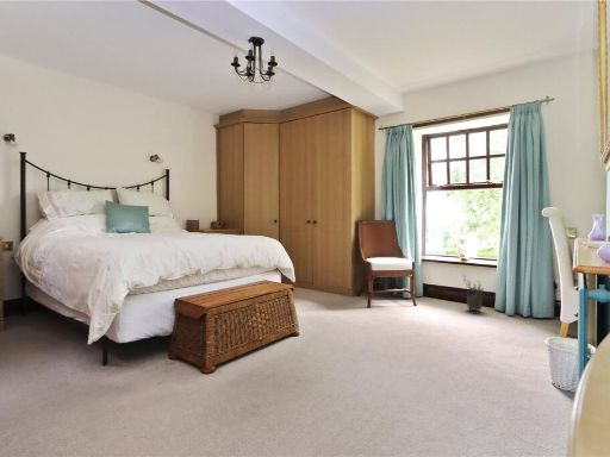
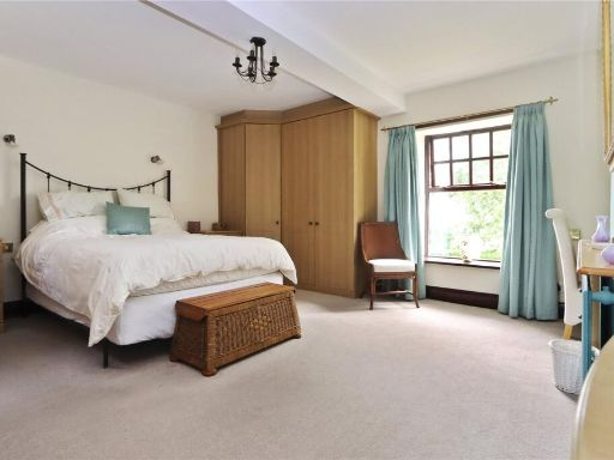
- potted plant (473, 293)
